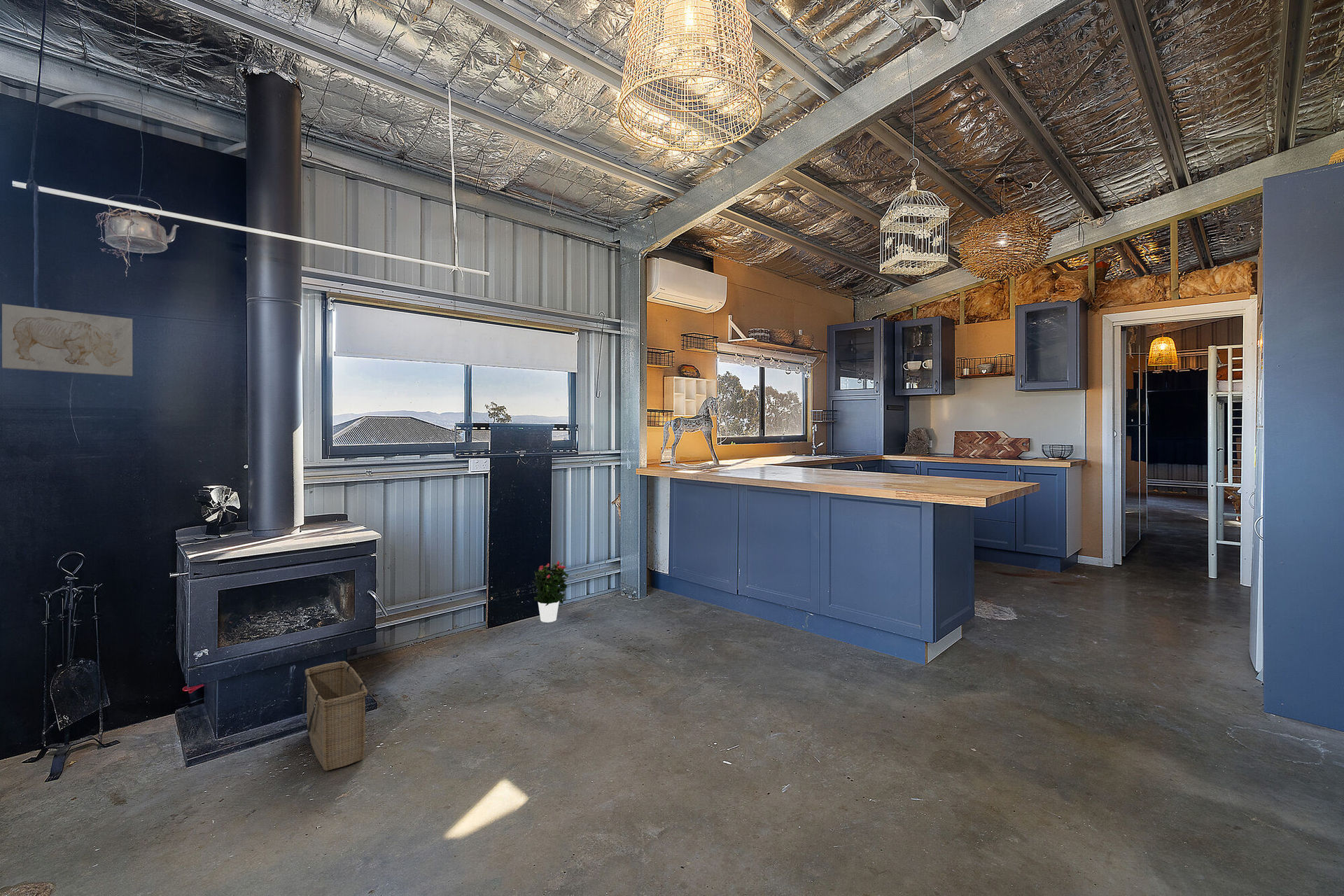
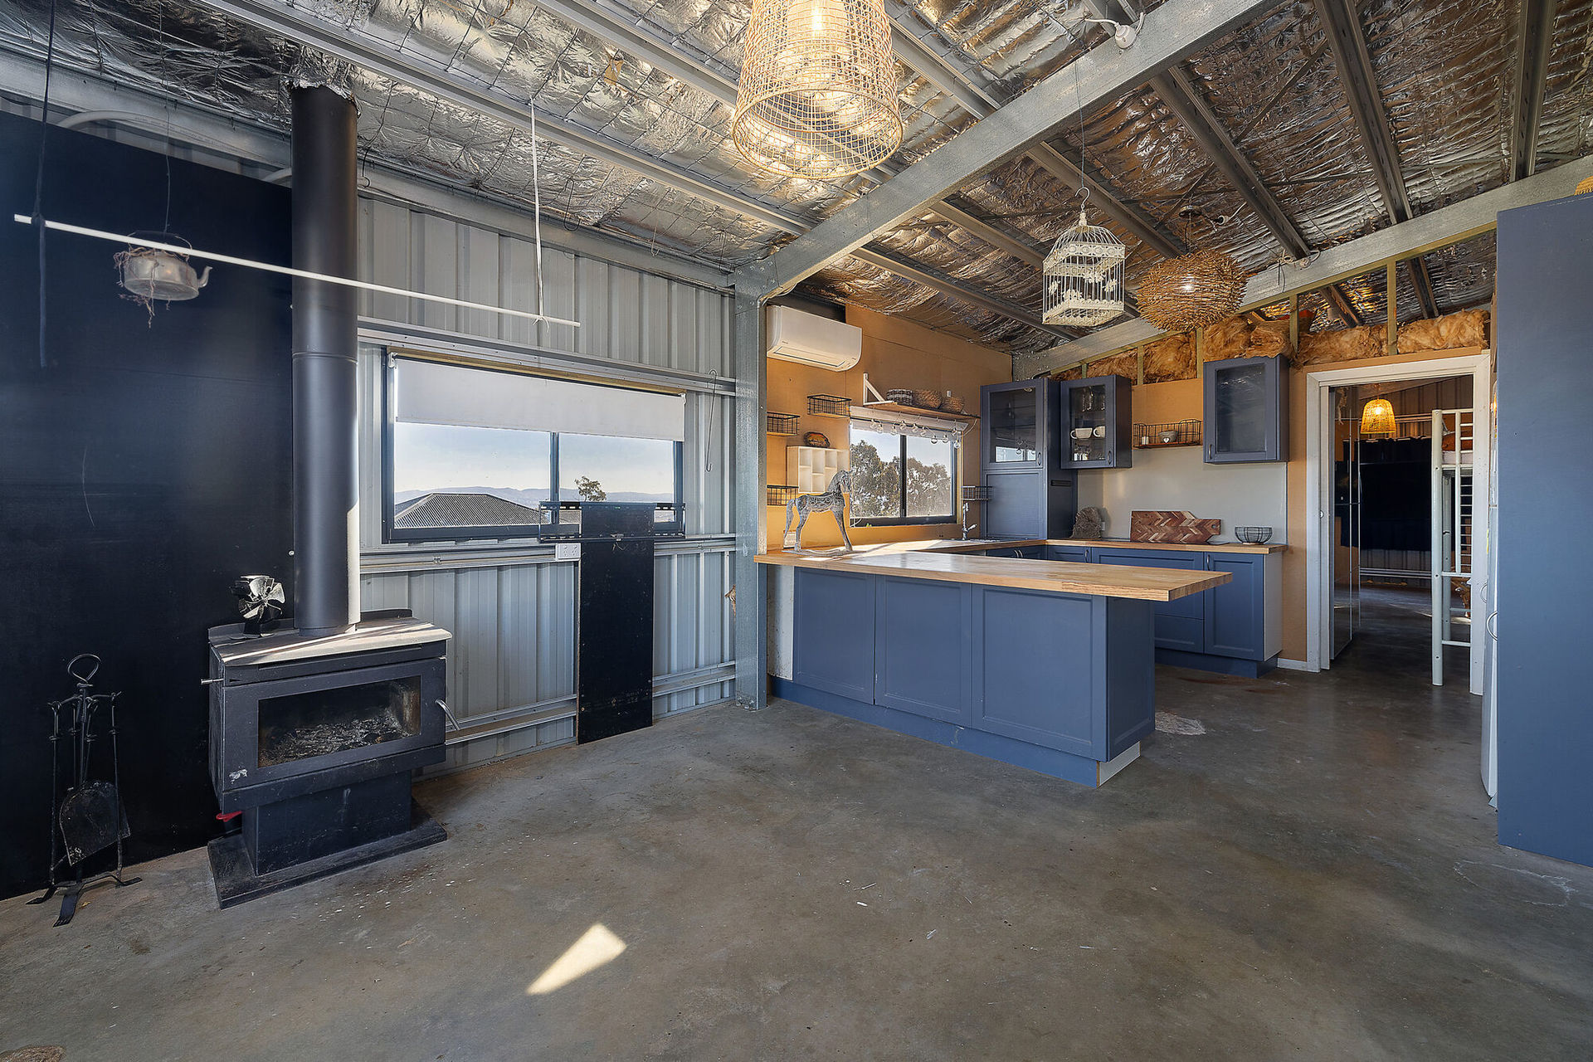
- basket (335, 712)
- potted flower (550, 591)
- wall art (71, 342)
